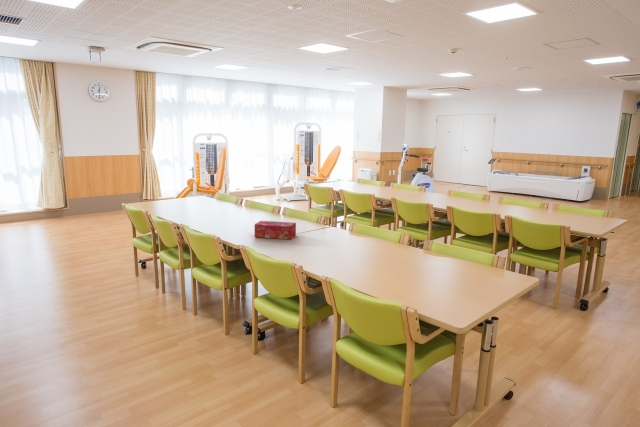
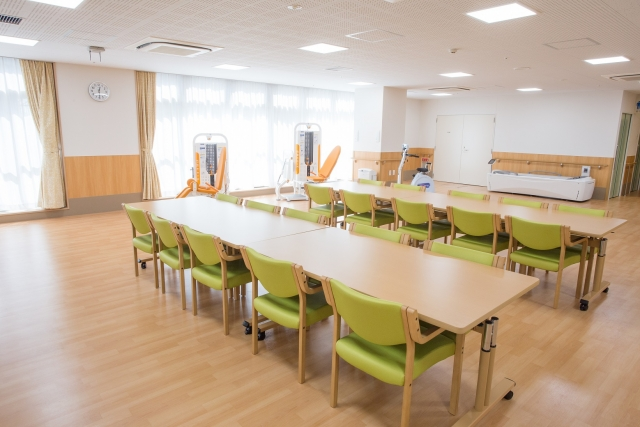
- tissue box (275, 229)
